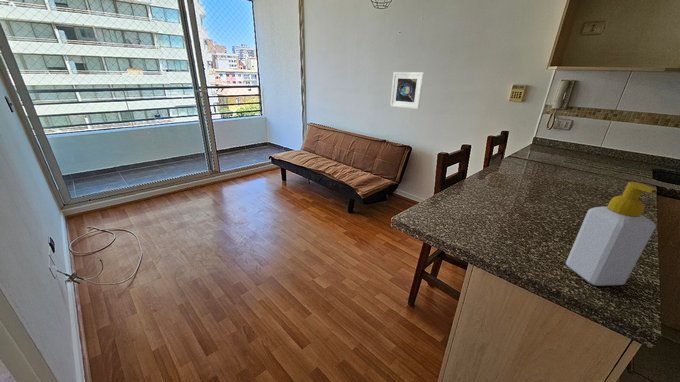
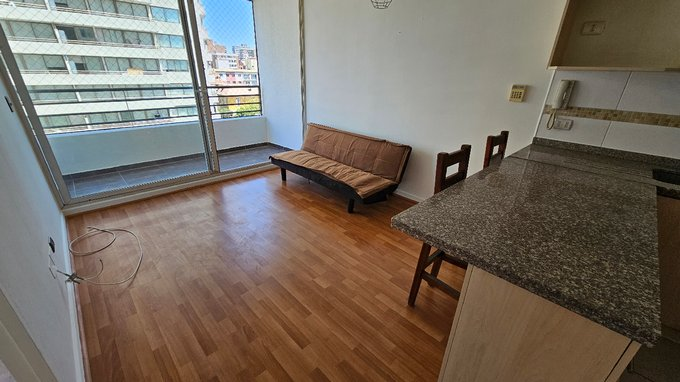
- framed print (406, 90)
- soap bottle (613, 232)
